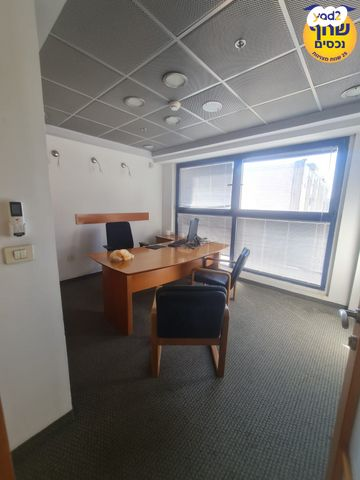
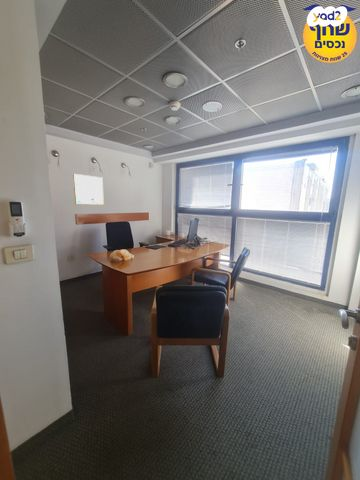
+ wall art (89, 190)
